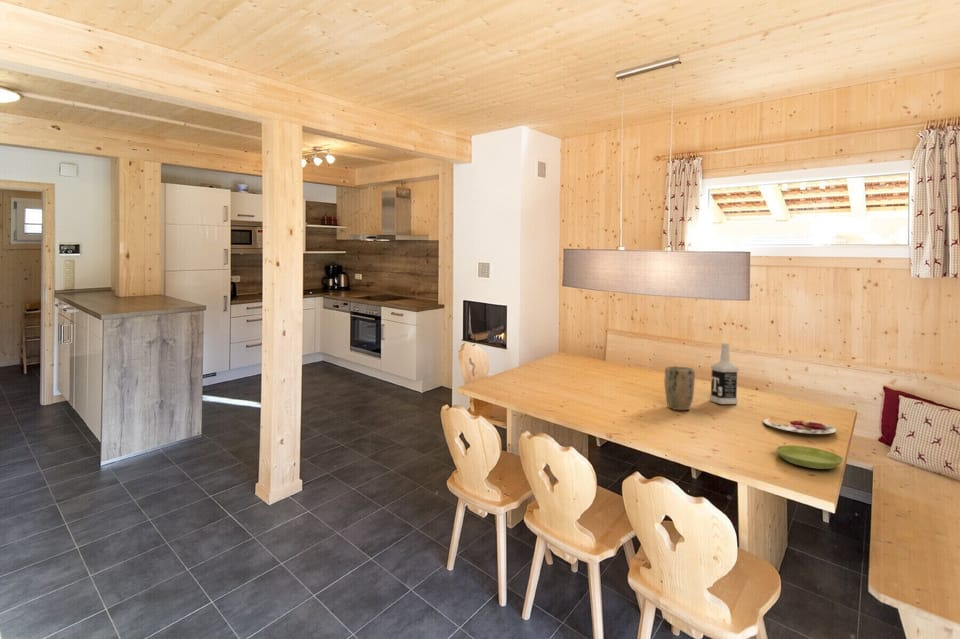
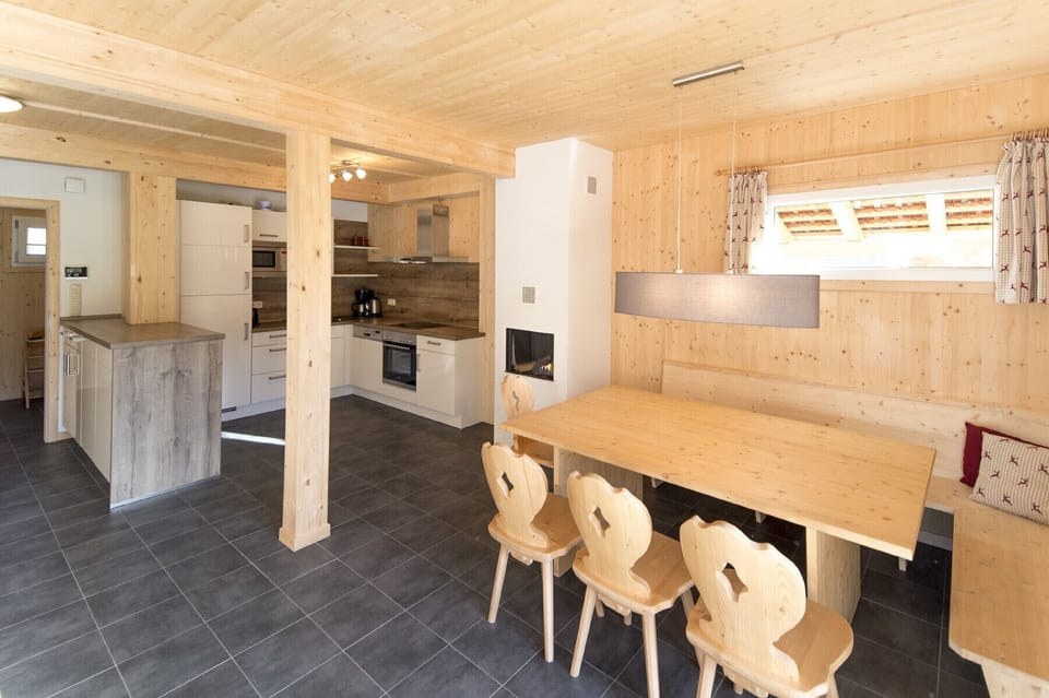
- plant pot (679, 388)
- vodka (724, 372)
- plate (798, 425)
- saucer (808, 457)
